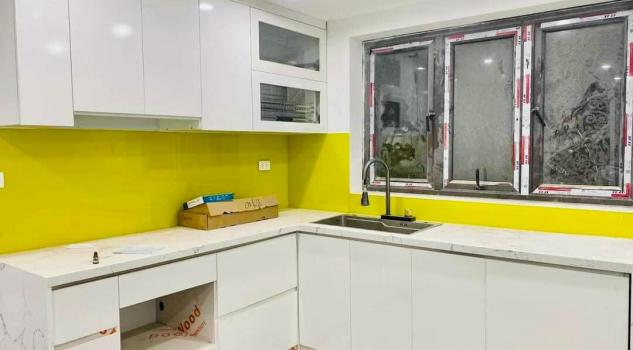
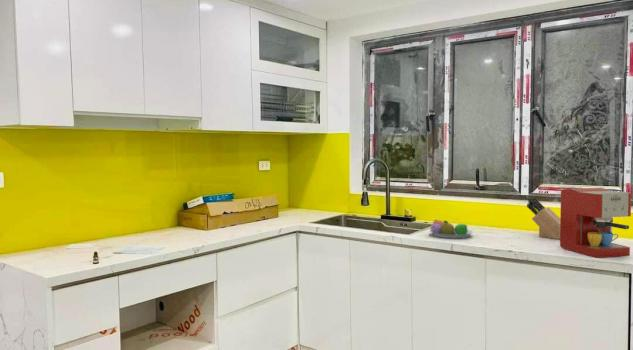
+ fruit bowl (451, 227)
+ coffee maker (594, 220)
+ knife block (551, 218)
